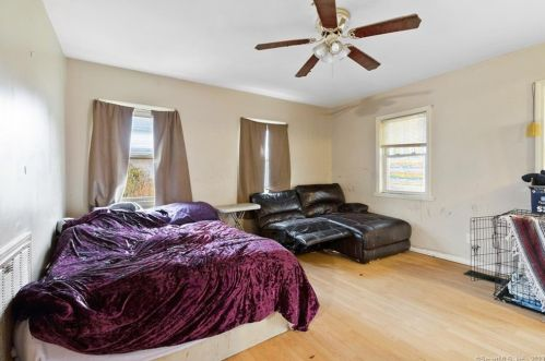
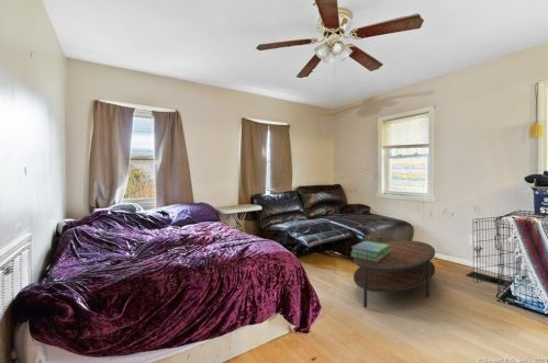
+ coffee table (395, 269)
+ stack of books (370, 250)
